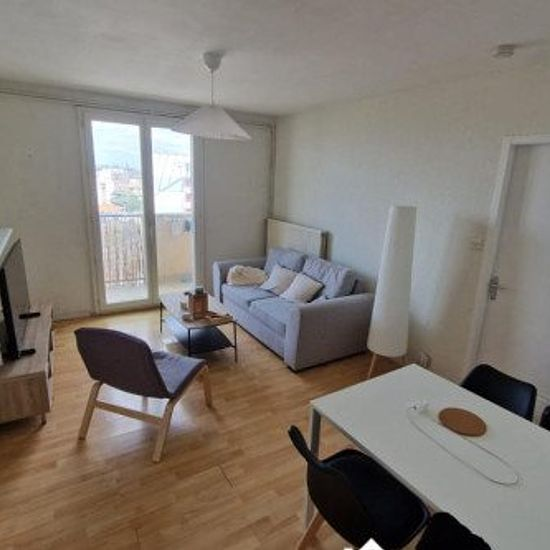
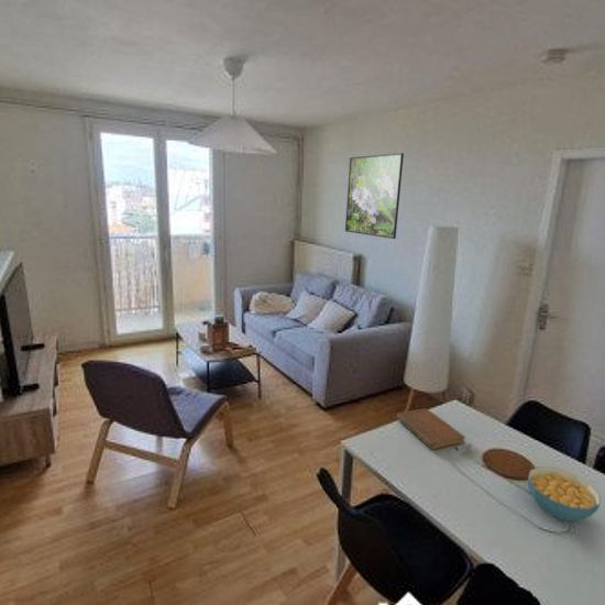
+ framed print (371, 196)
+ notebook (428, 427)
+ cereal bowl (560, 498)
